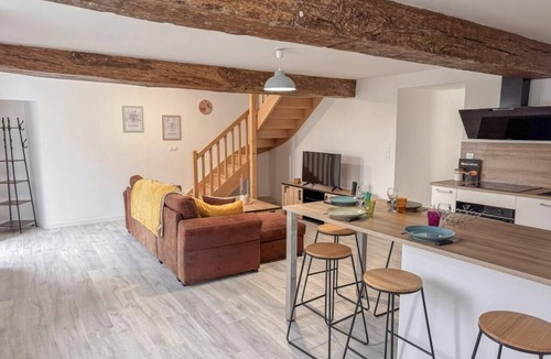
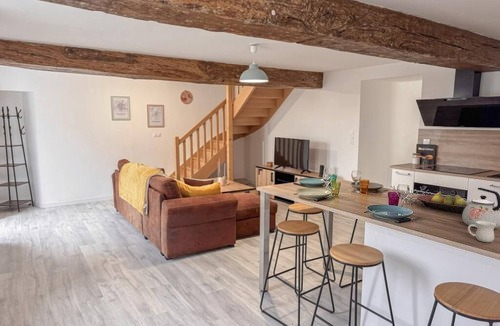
+ kettle (482, 207)
+ mug (481, 231)
+ fruit bowl (447, 201)
